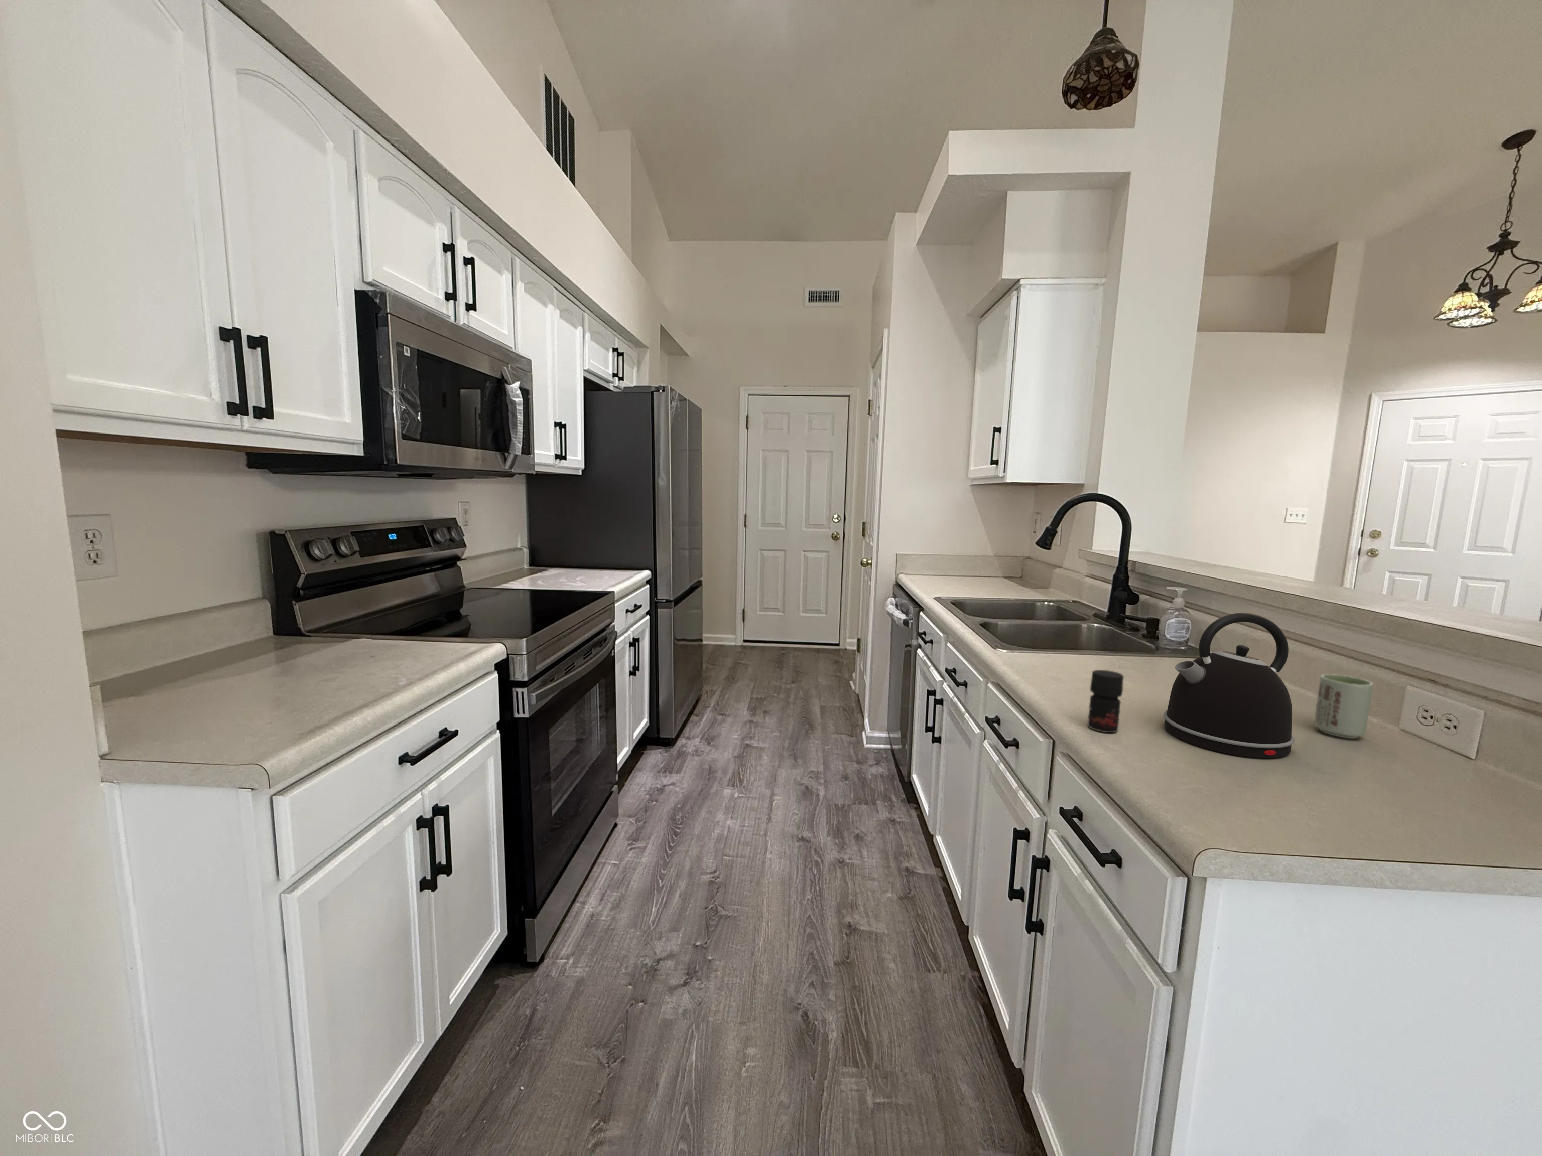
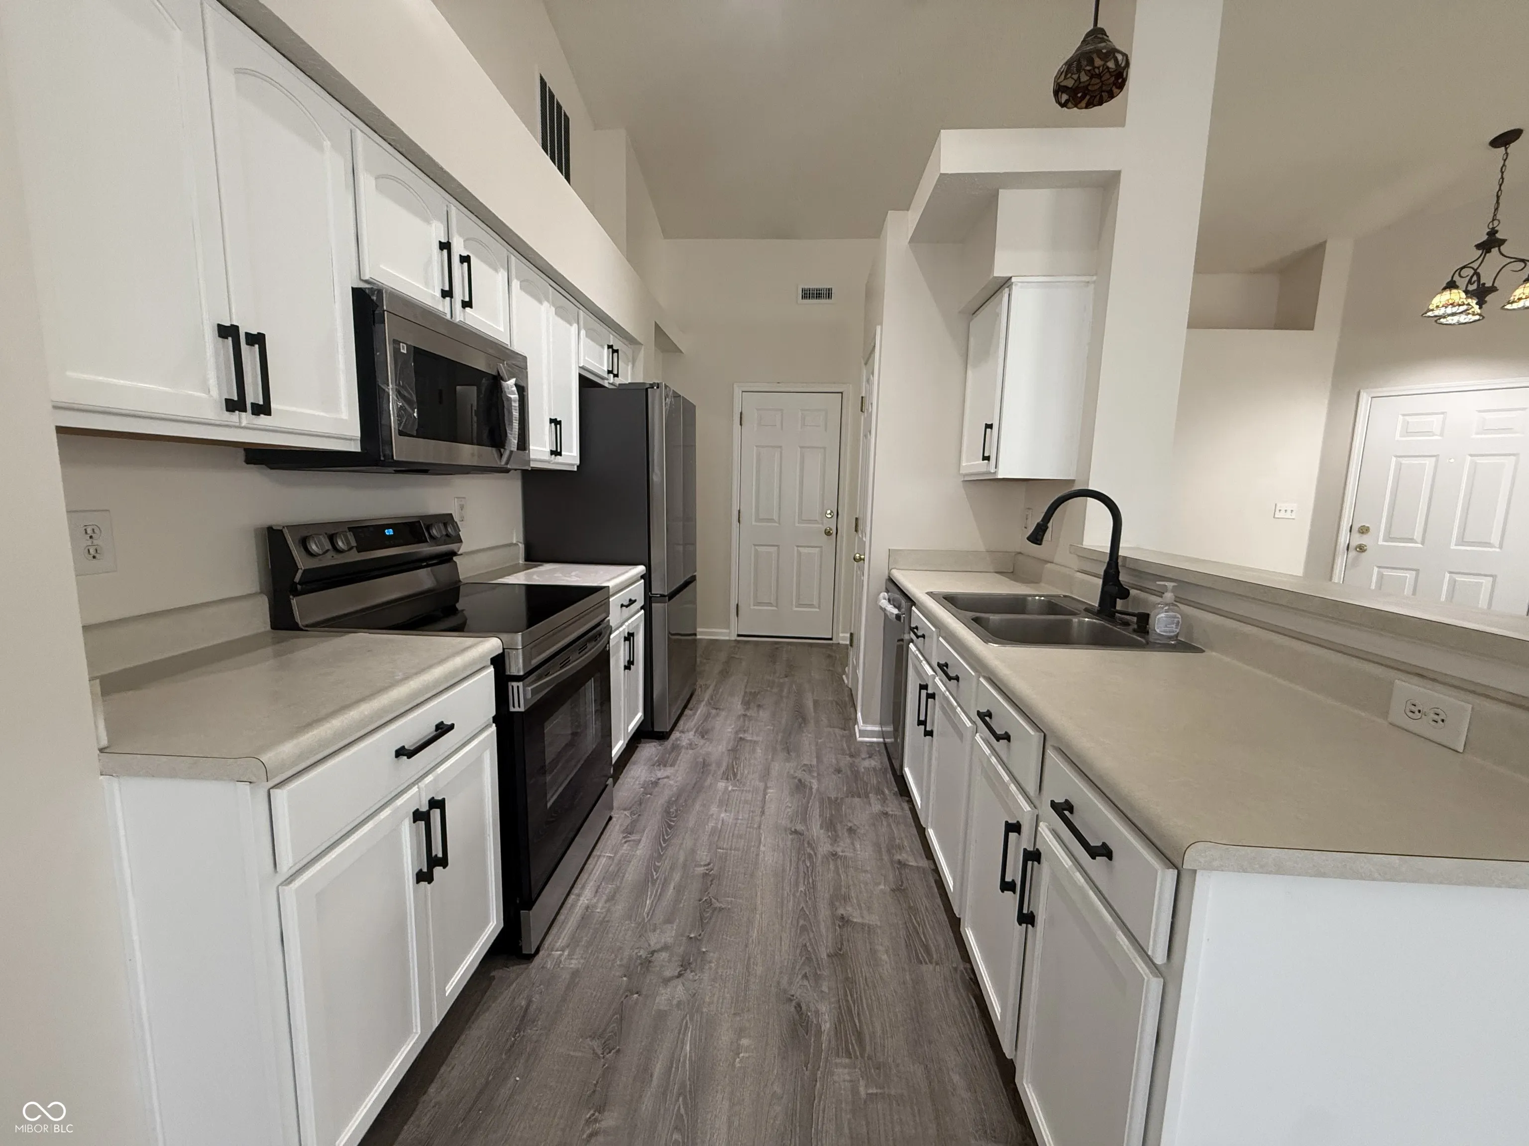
- jar (1105, 701)
- cup (1342, 706)
- kettle (1232, 675)
